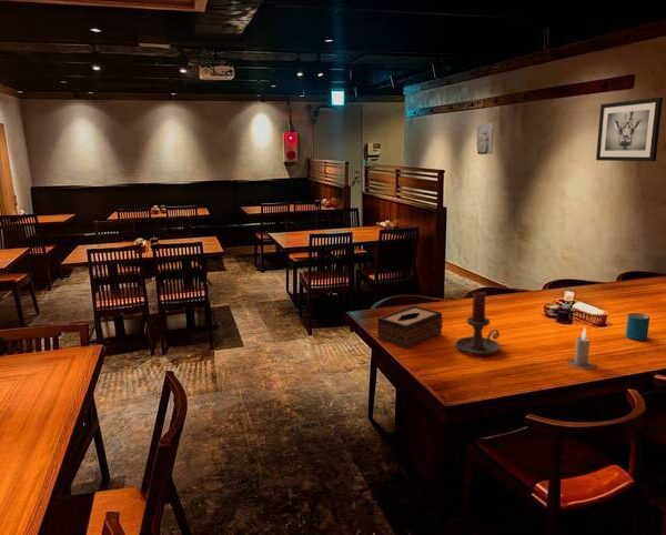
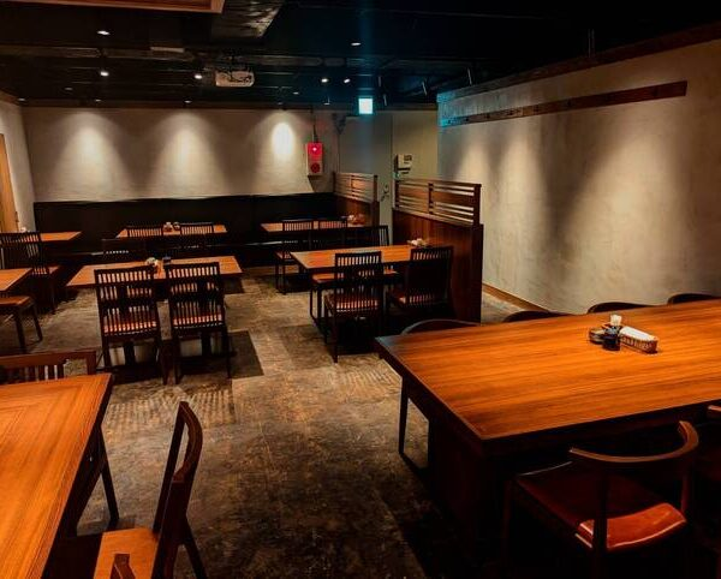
- wall art (626, 131)
- decorative relief (484, 139)
- tissue box (410, 325)
- mug (639, 325)
- candle holder (482, 319)
- candle (582, 346)
